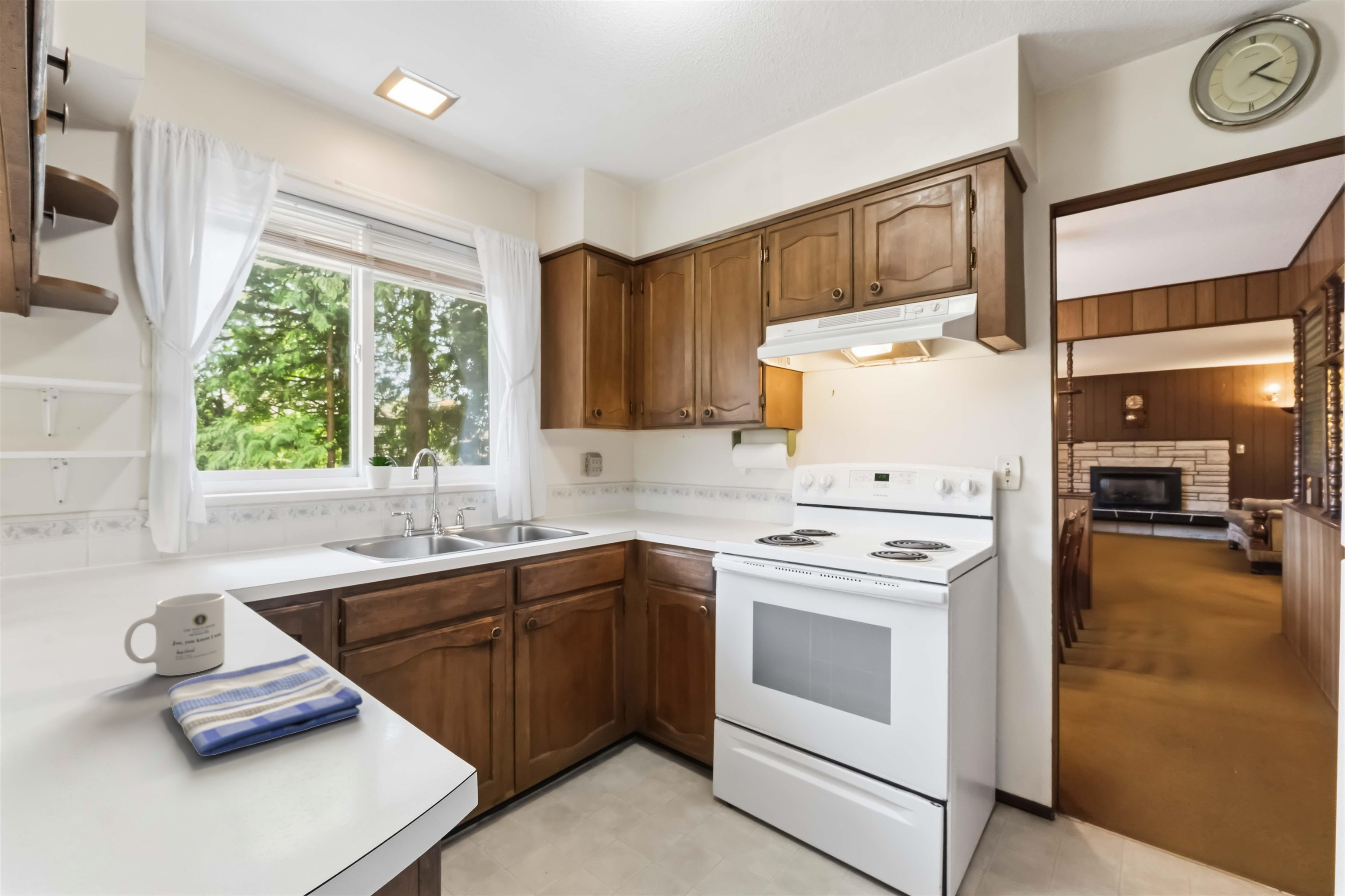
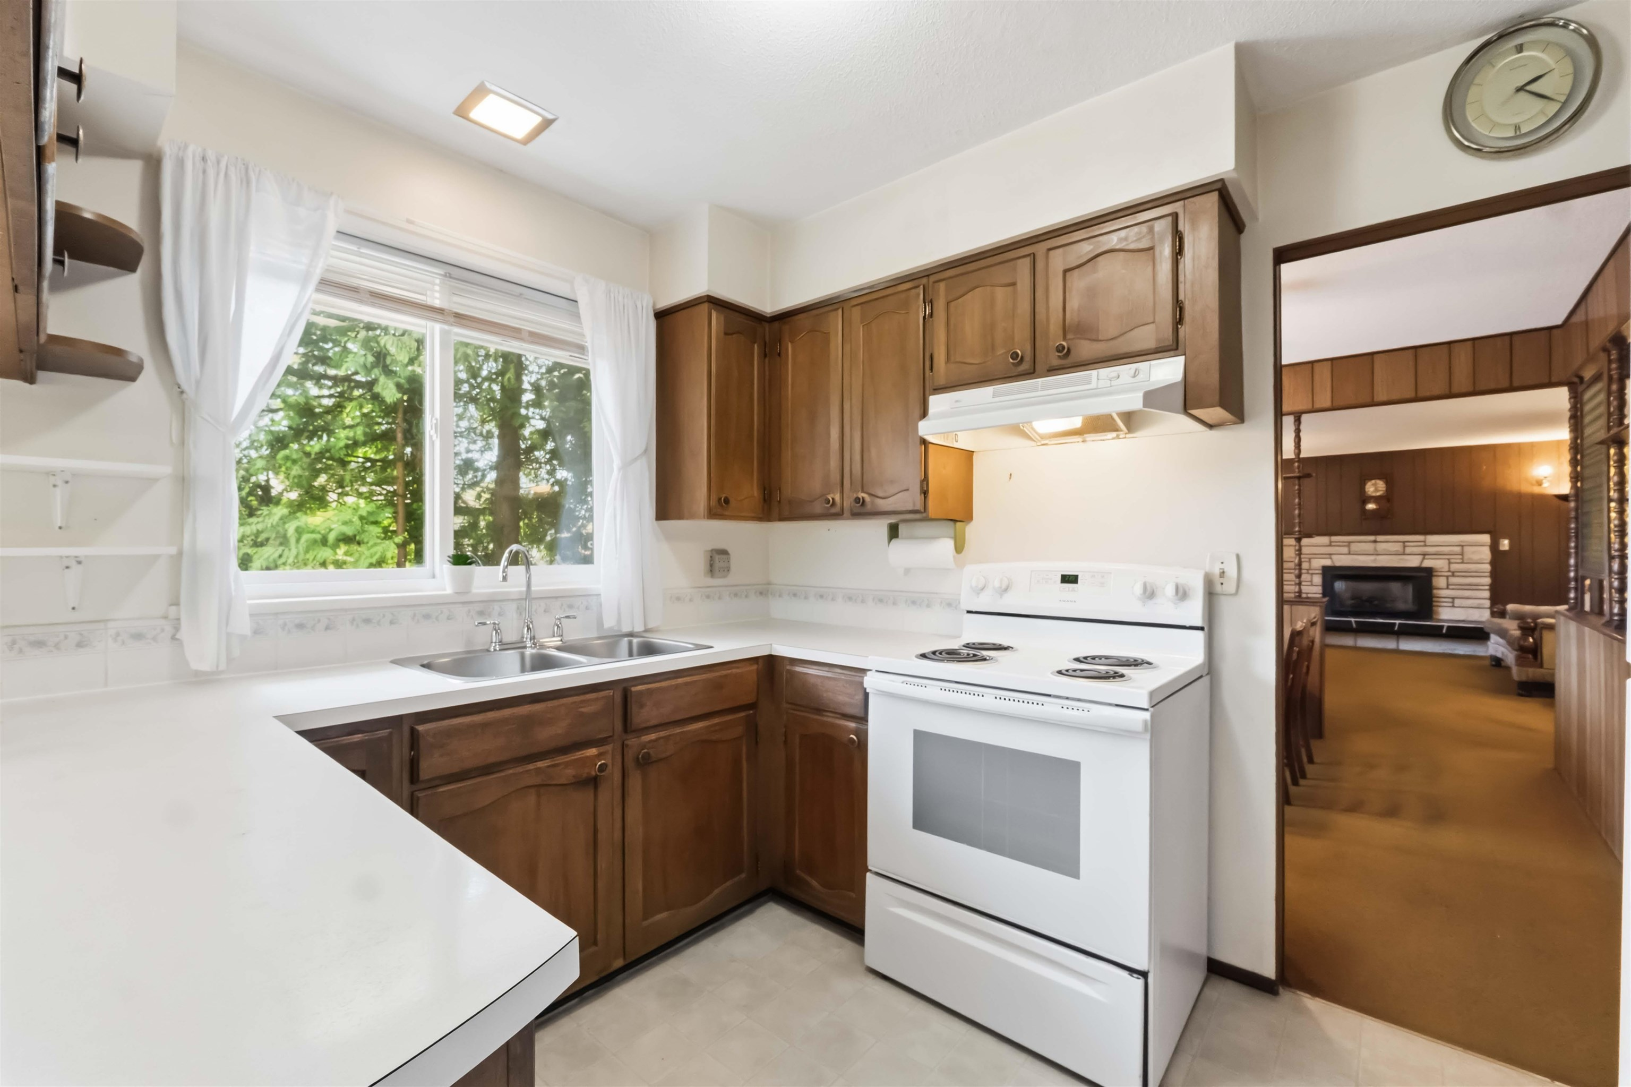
- dish towel (264, 697)
- mug (176, 635)
